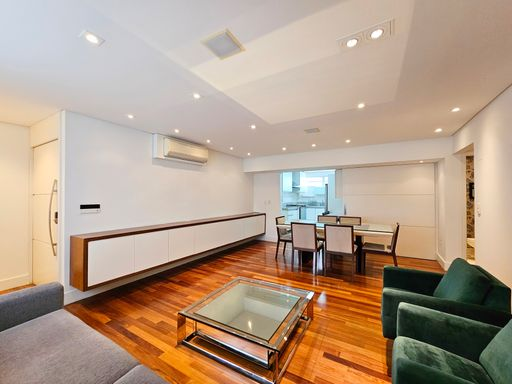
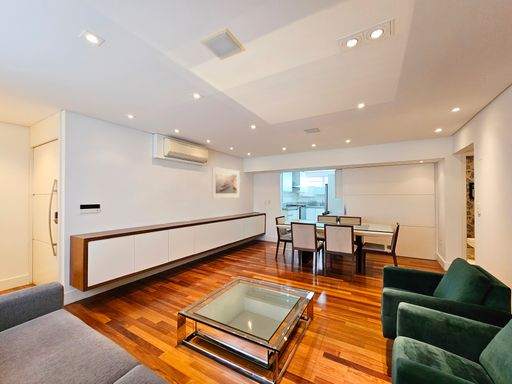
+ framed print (226, 183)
